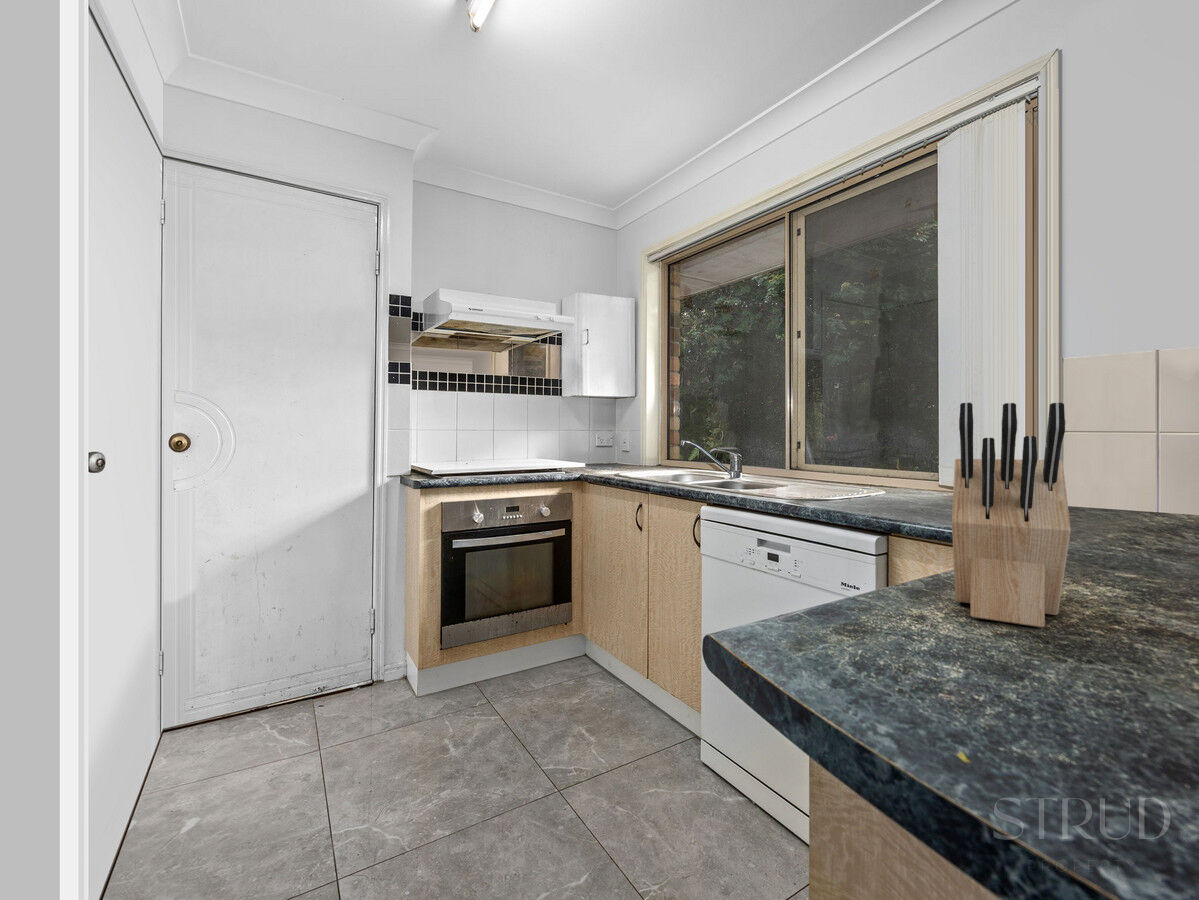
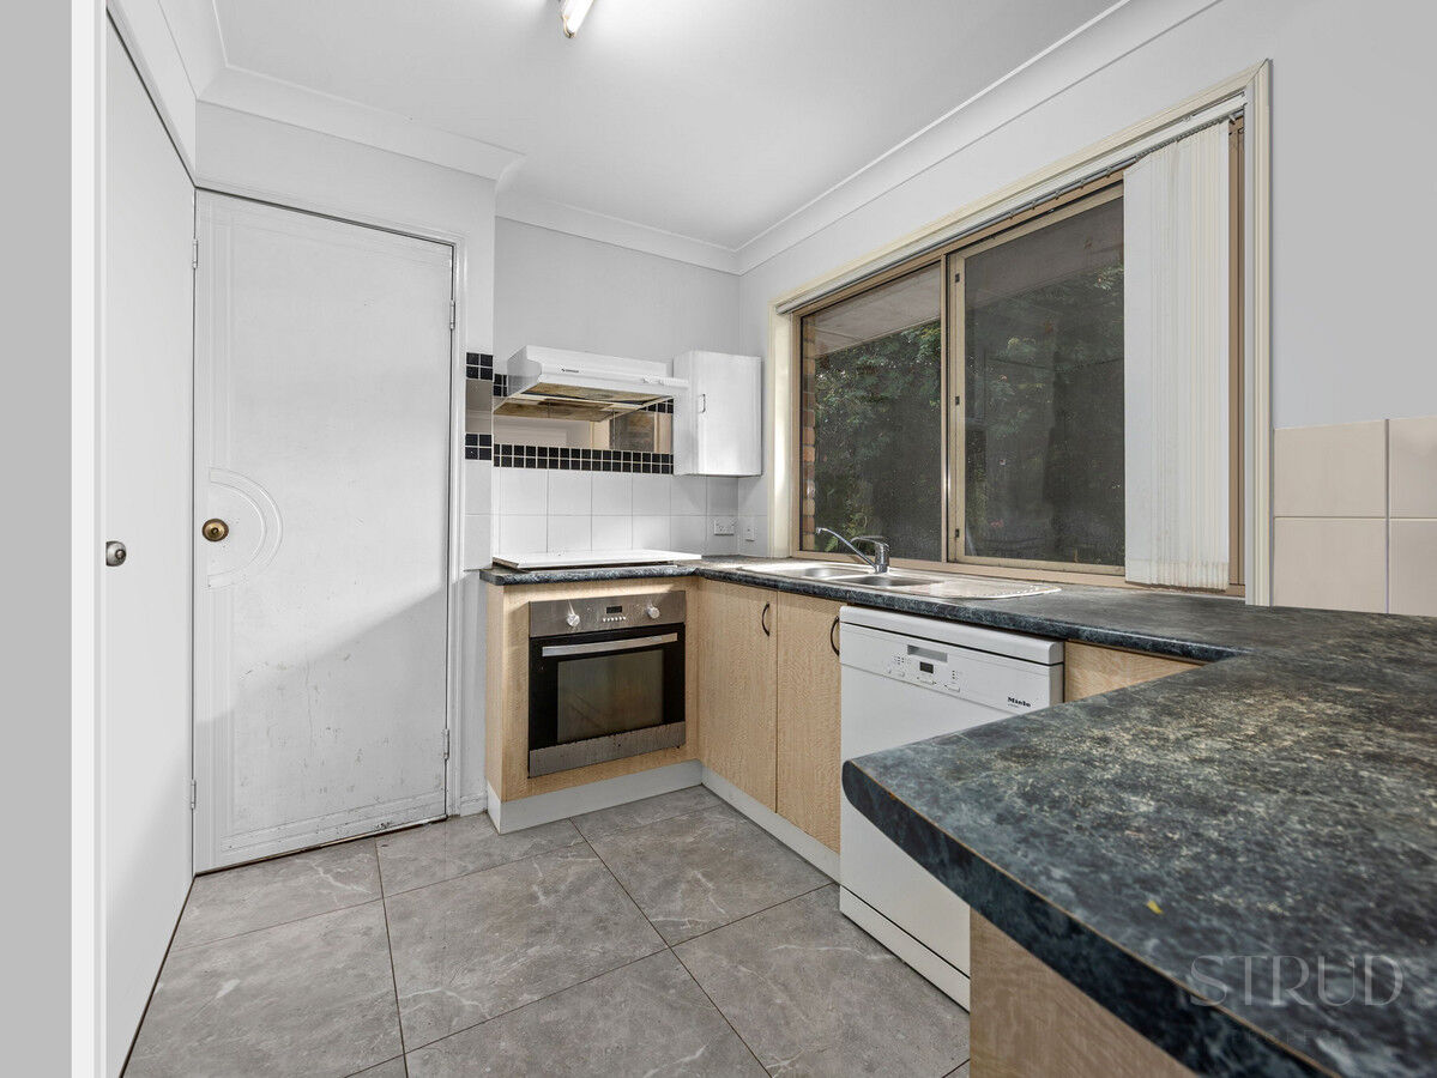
- knife block (1004, 508)
